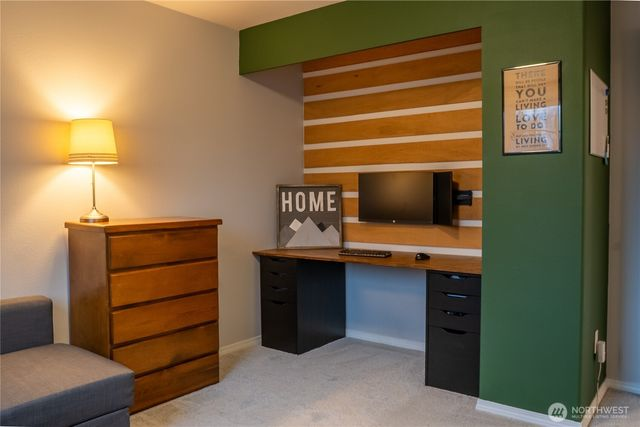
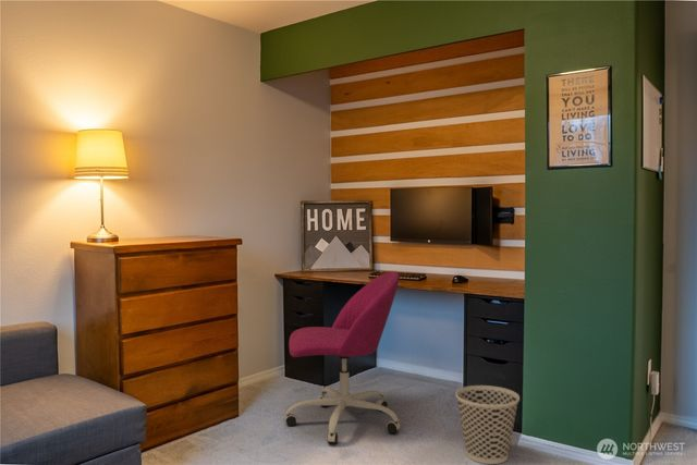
+ office chair (340, 347)
+ wastebasket (487, 425)
